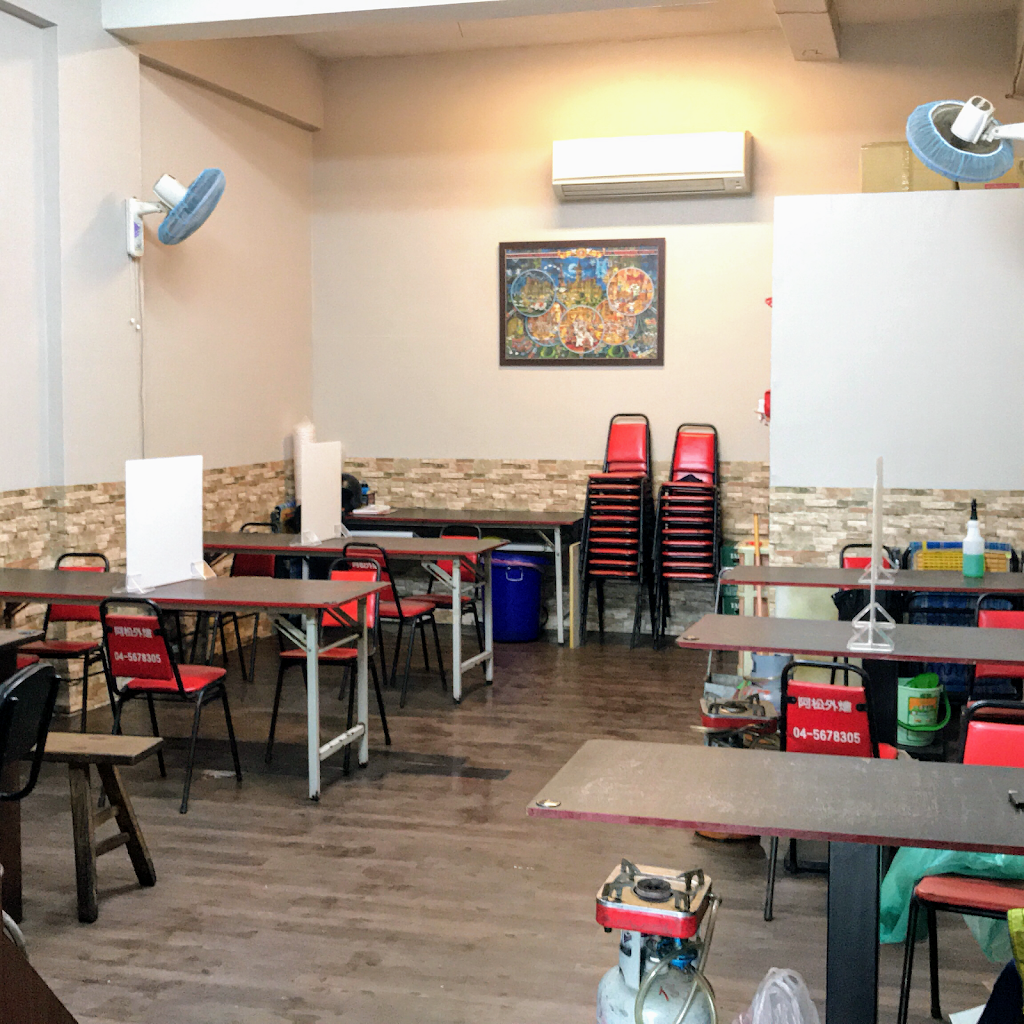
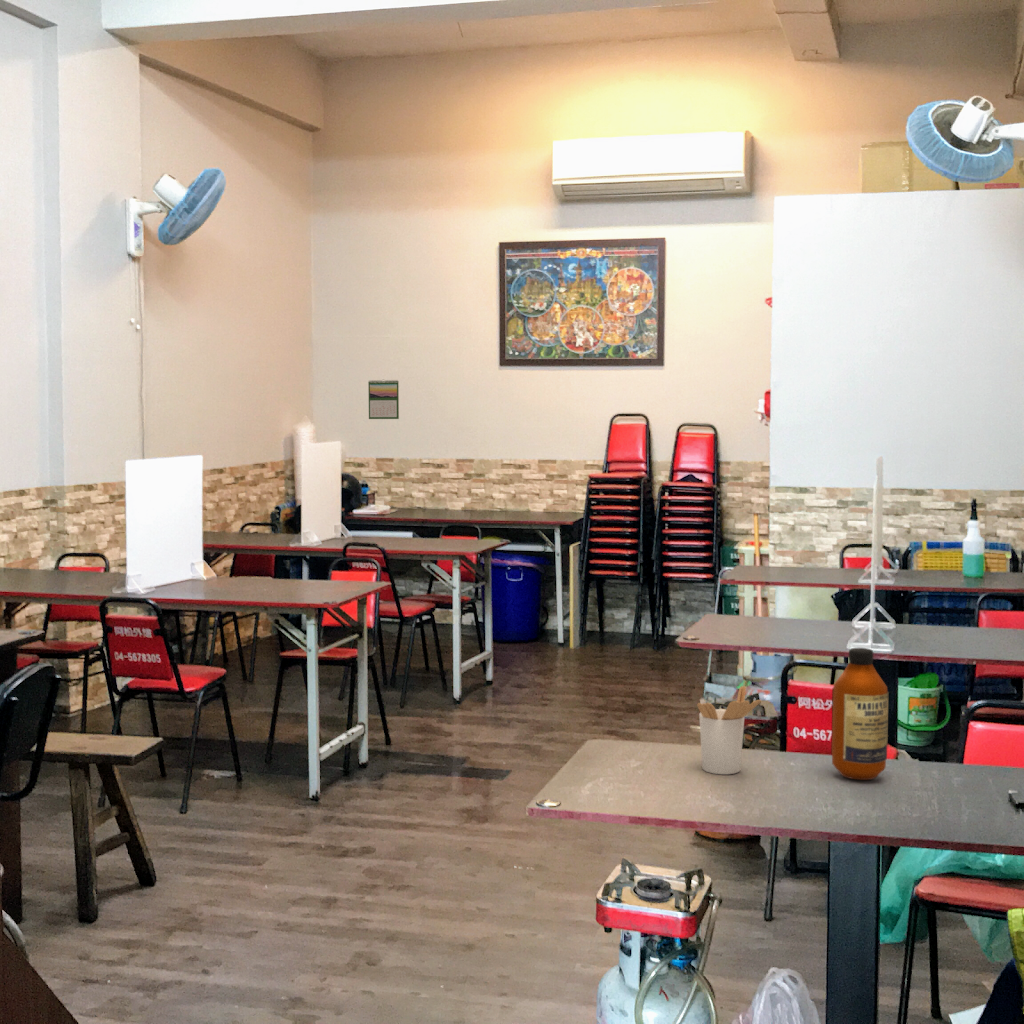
+ utensil holder (729, 731)
+ calendar (383, 399)
+ bottle (859, 712)
